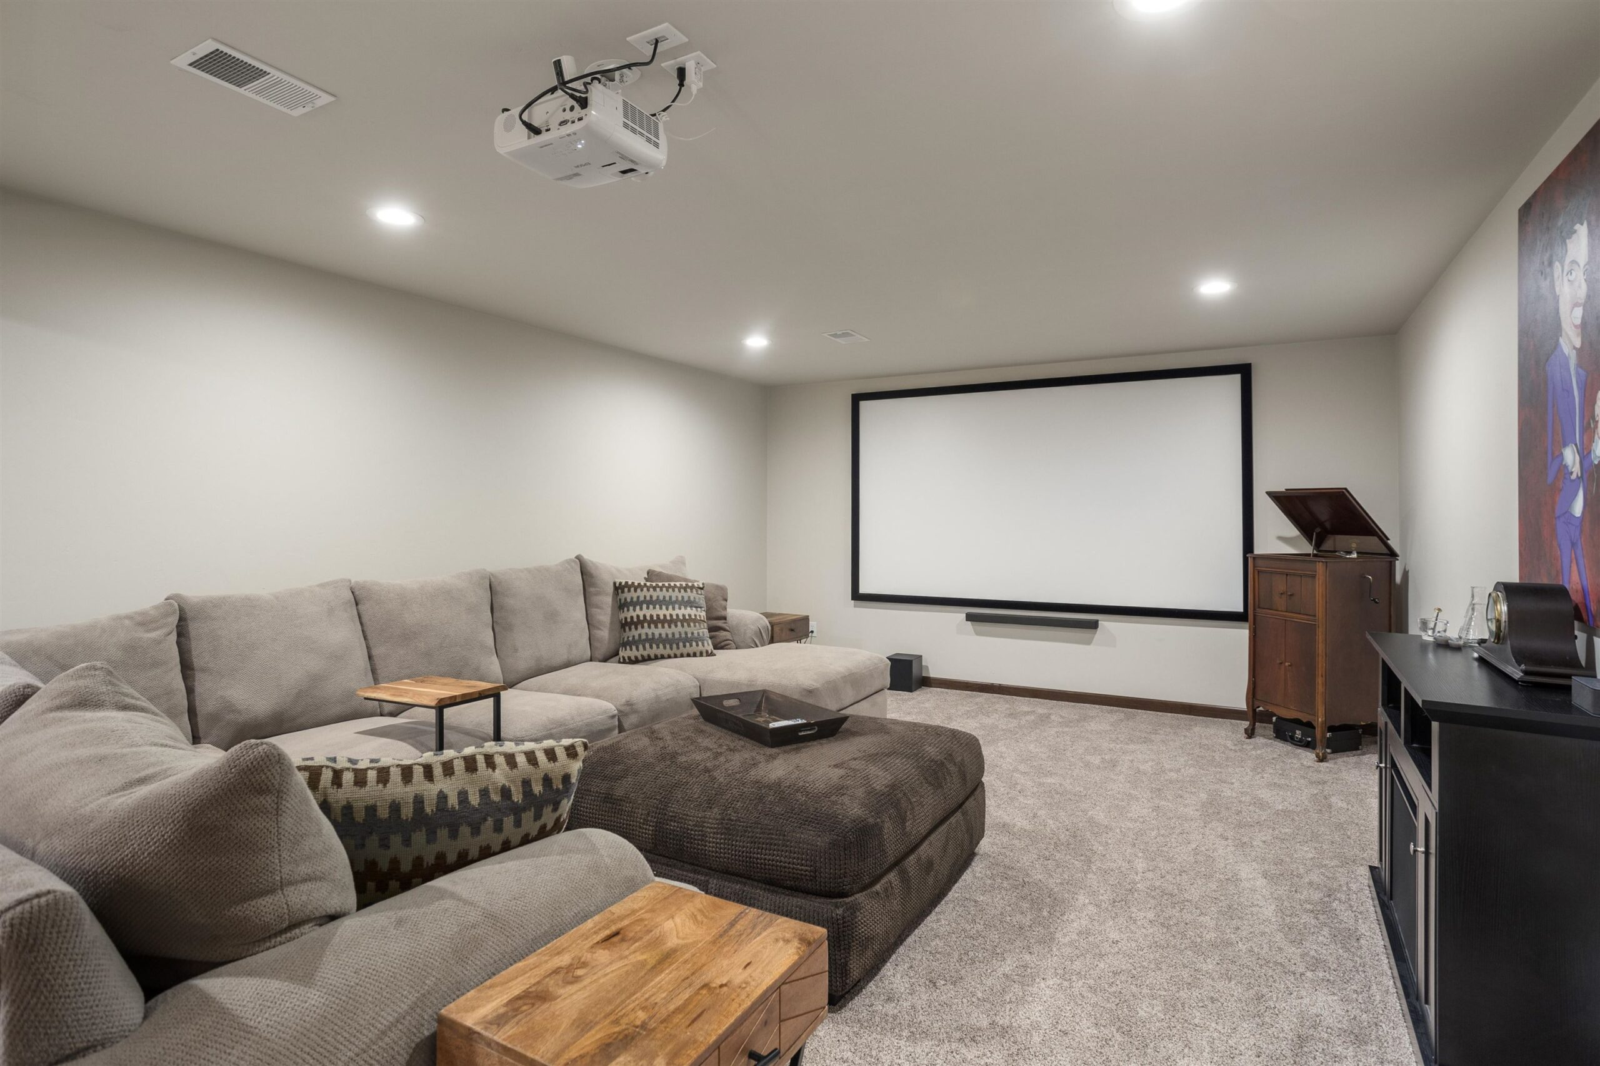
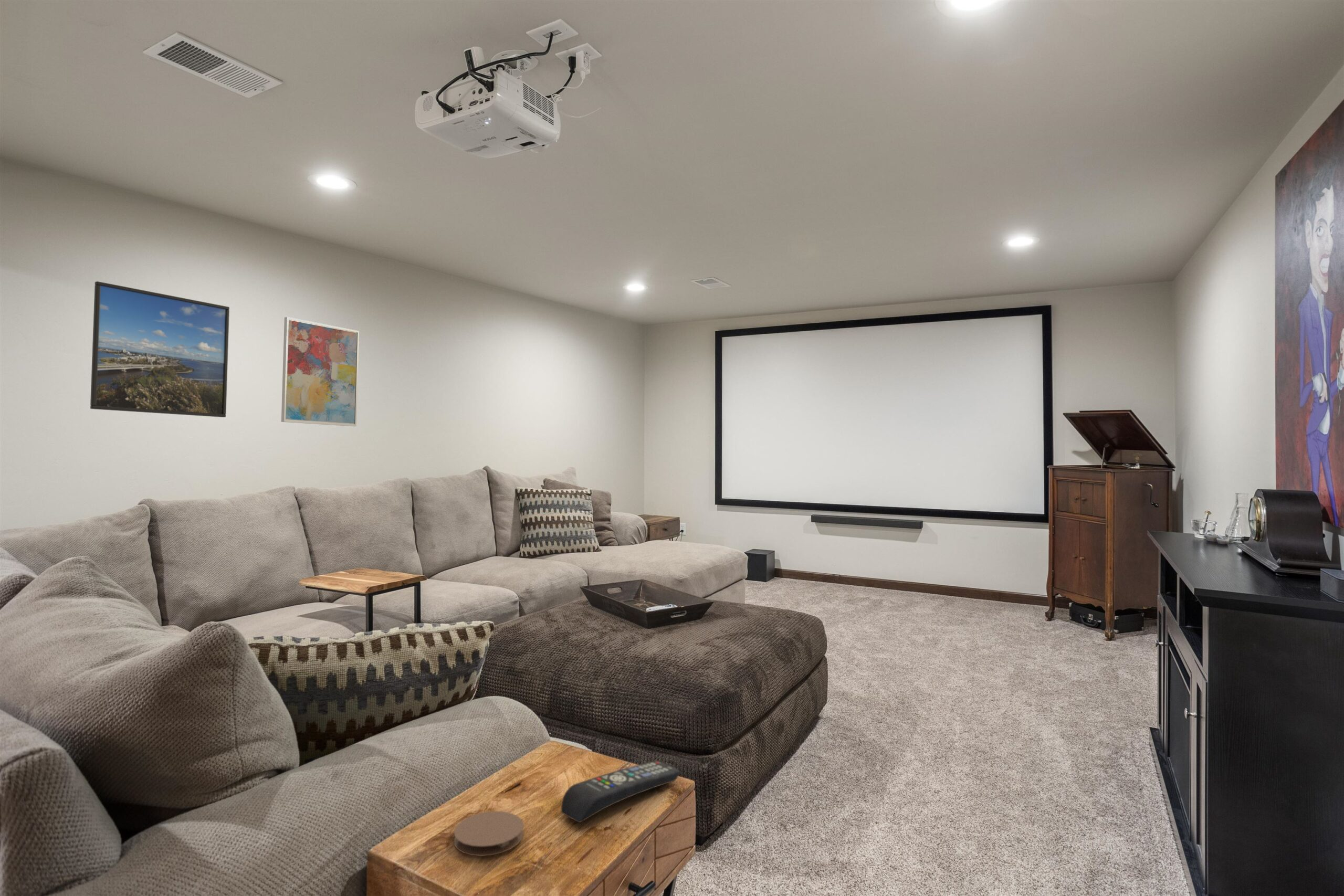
+ wall art (322, 374)
+ coaster (489, 832)
+ remote control (623, 785)
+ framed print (165, 354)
